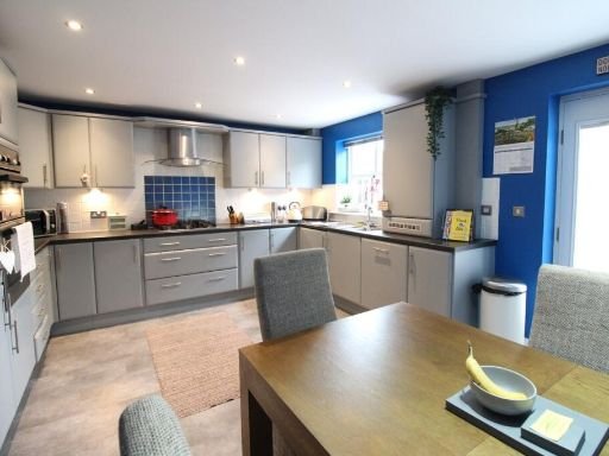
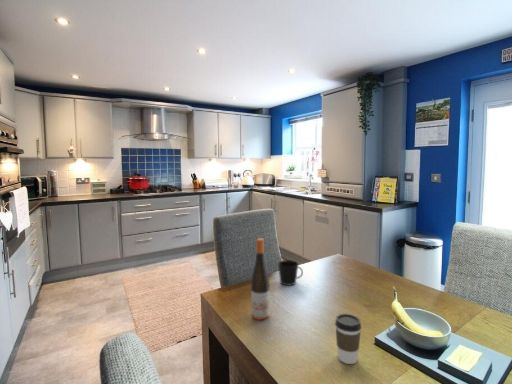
+ cup (290, 272)
+ wine bottle (260, 277)
+ coffee cup (347, 338)
